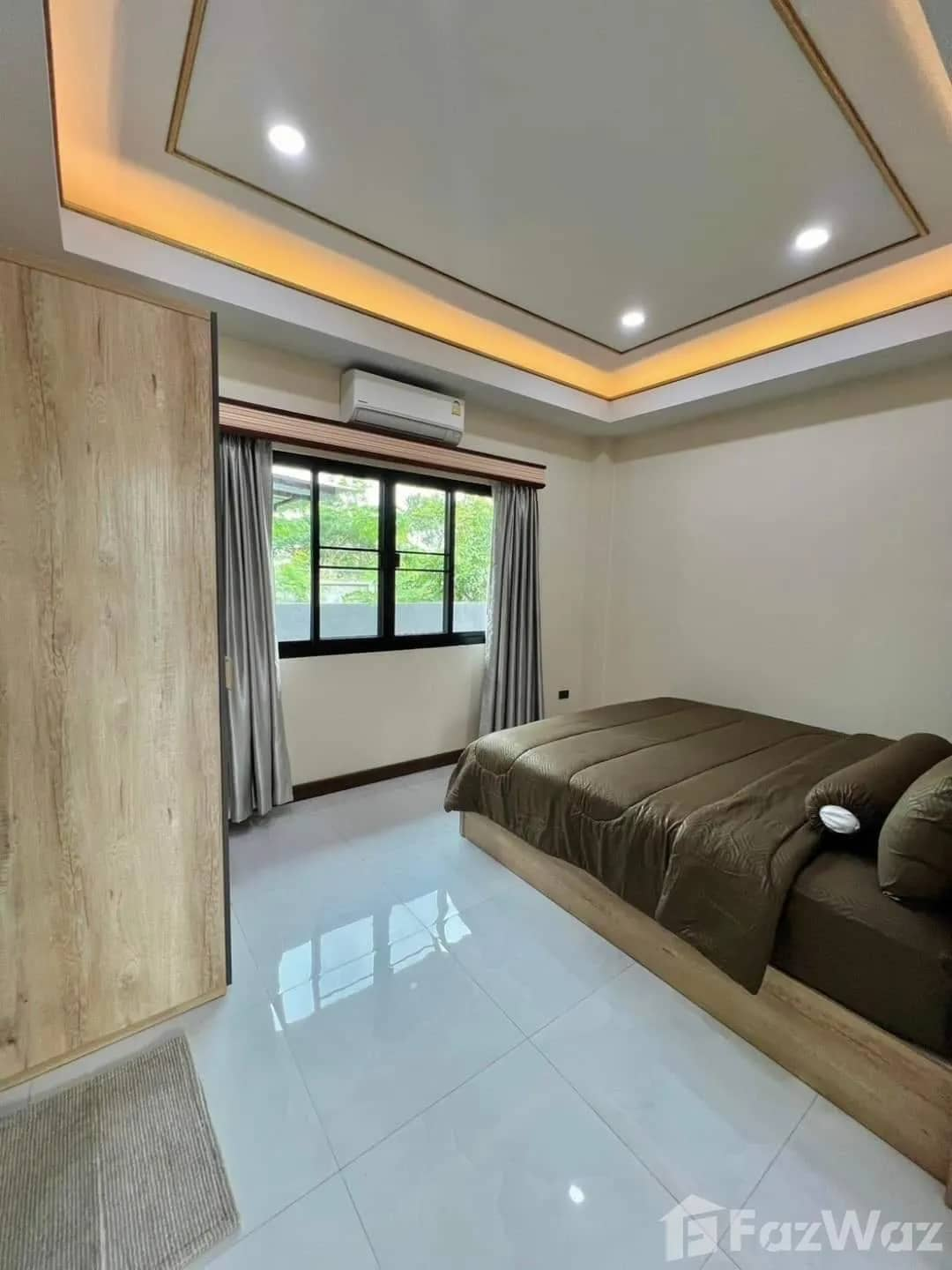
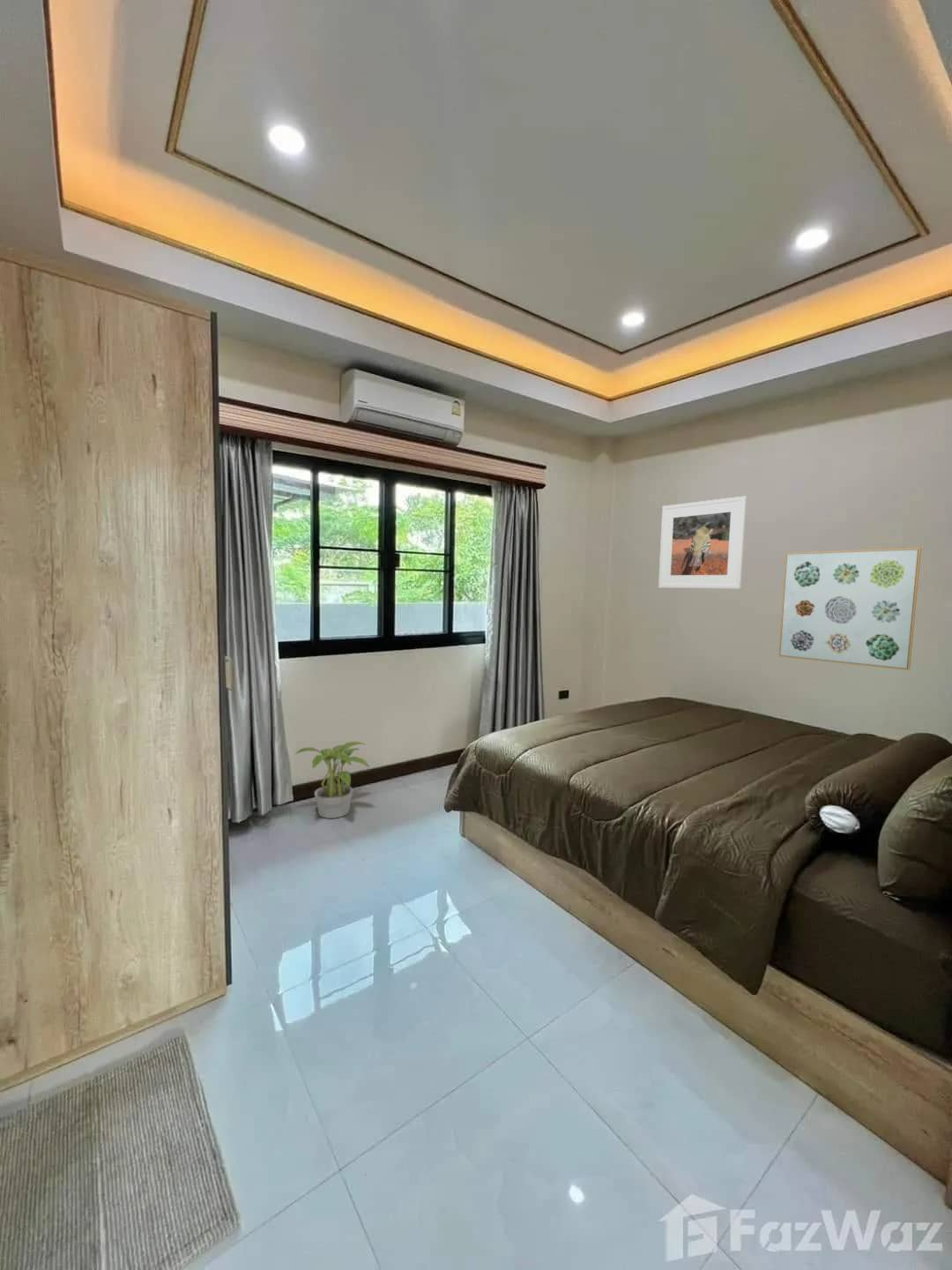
+ potted plant (334, 778)
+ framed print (699, 545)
+ wall art (843, 607)
